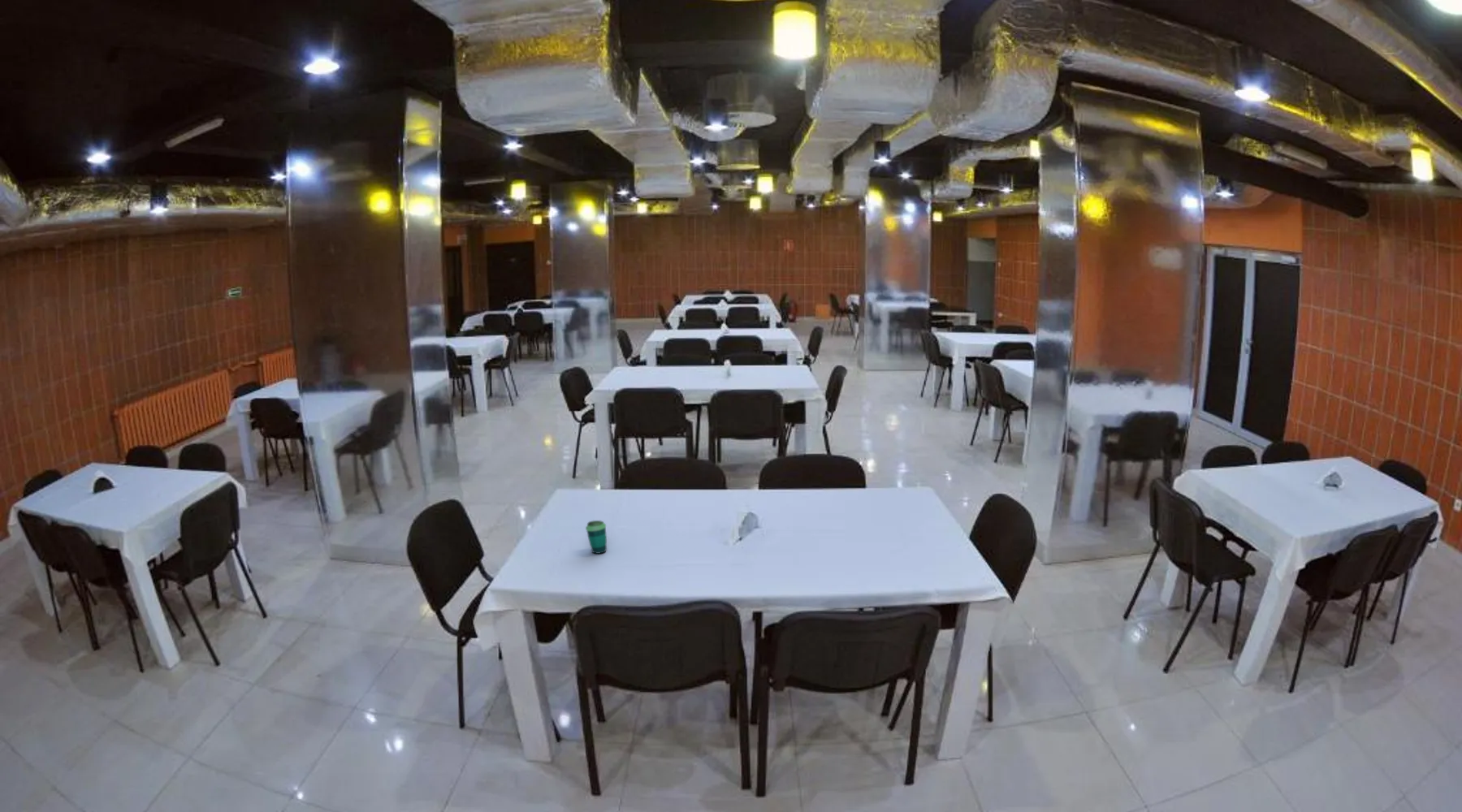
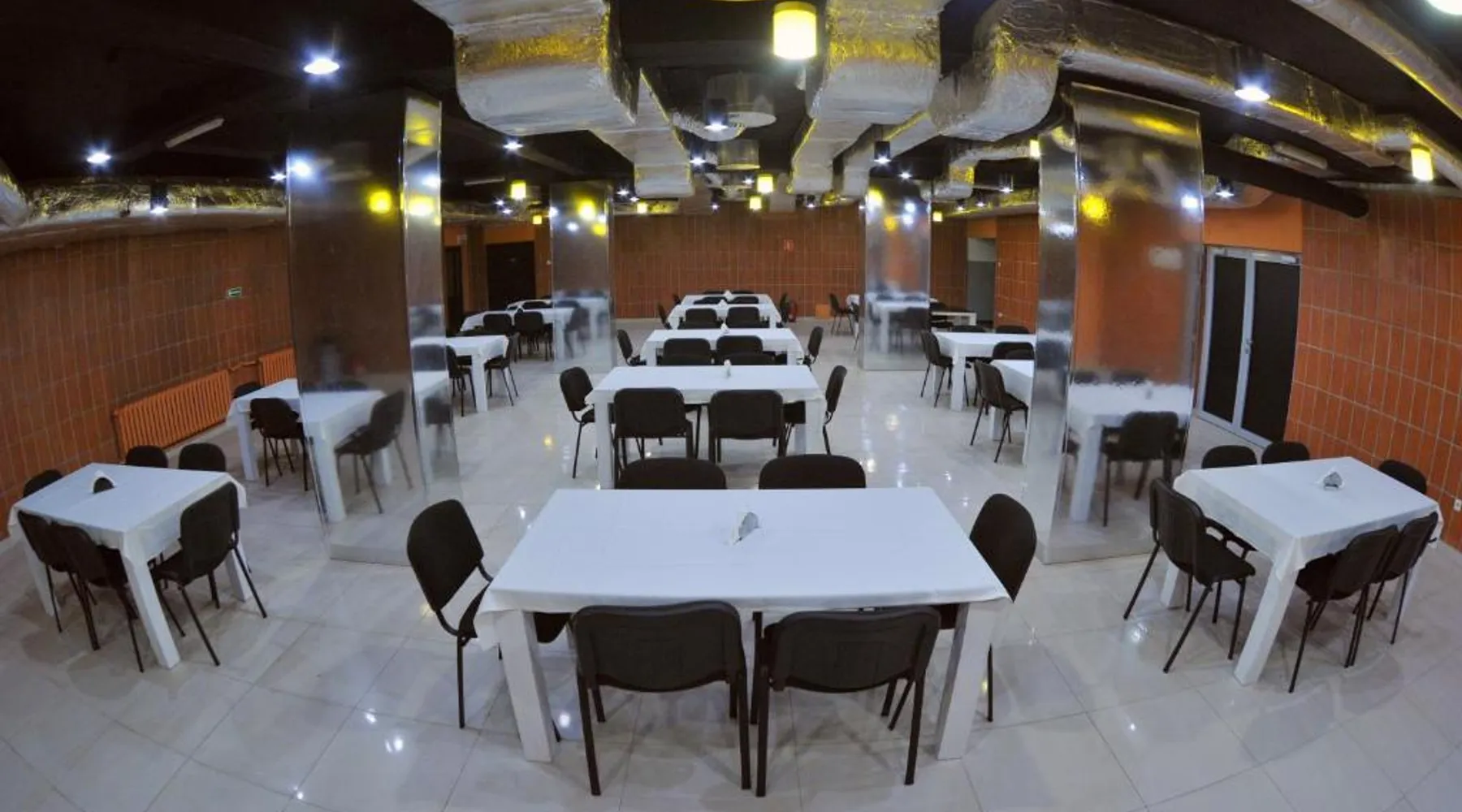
- cup (596, 537)
